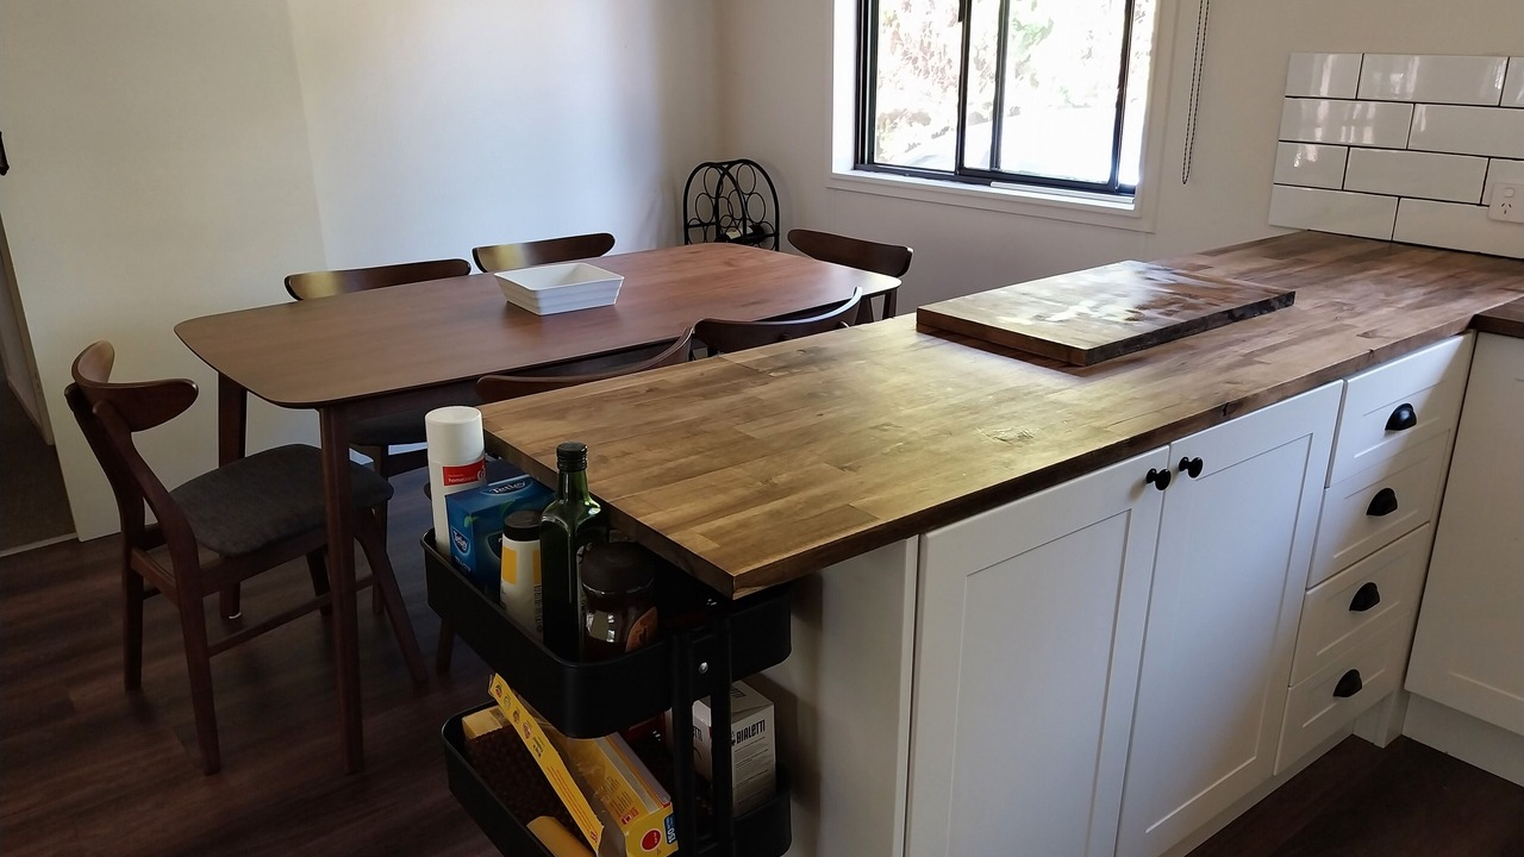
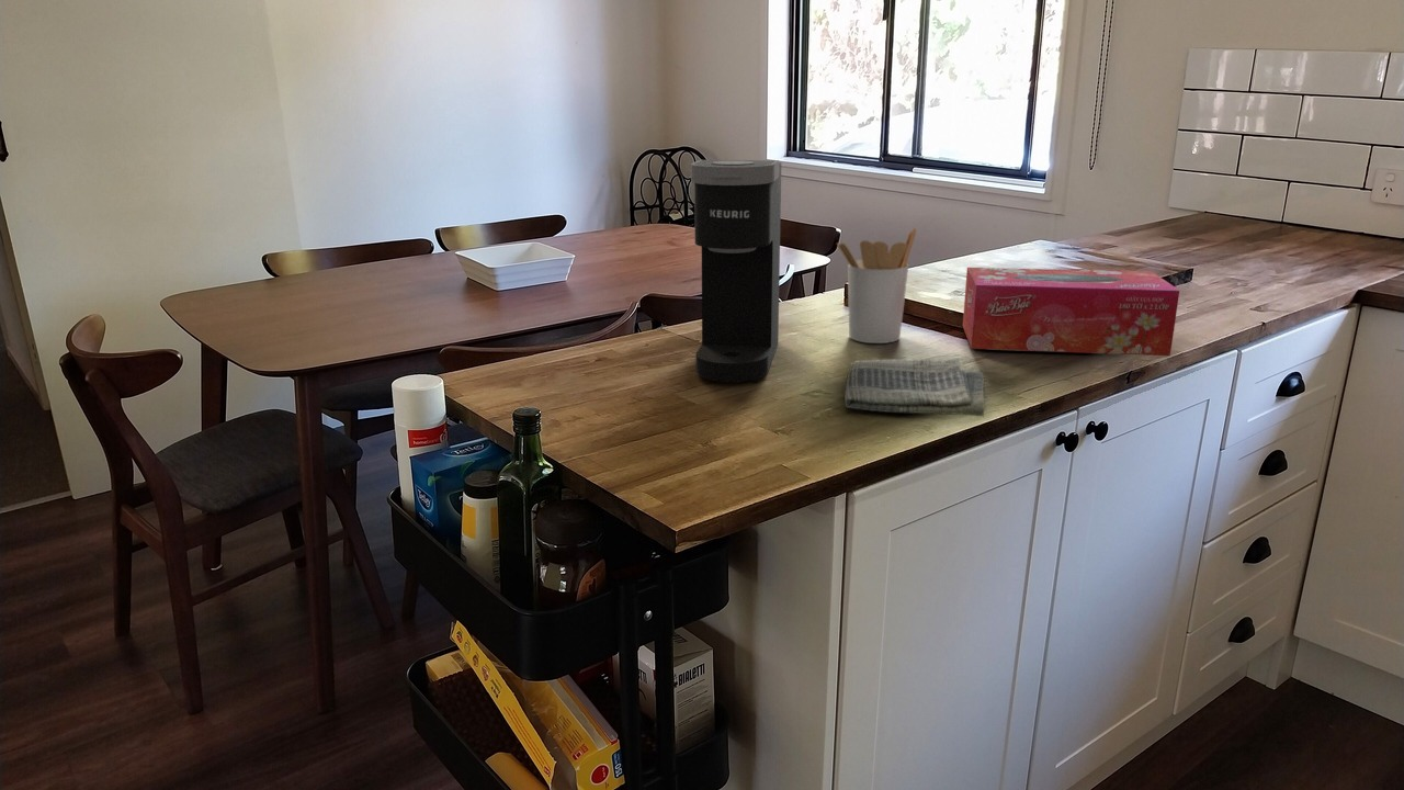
+ tissue box (1063, 308)
+ dish towel (915, 383)
+ coffee maker (739, 261)
+ utensil holder (879, 285)
